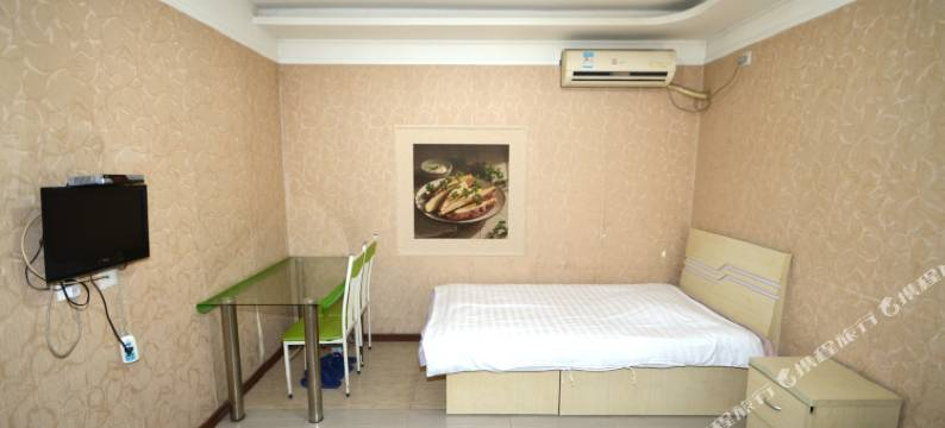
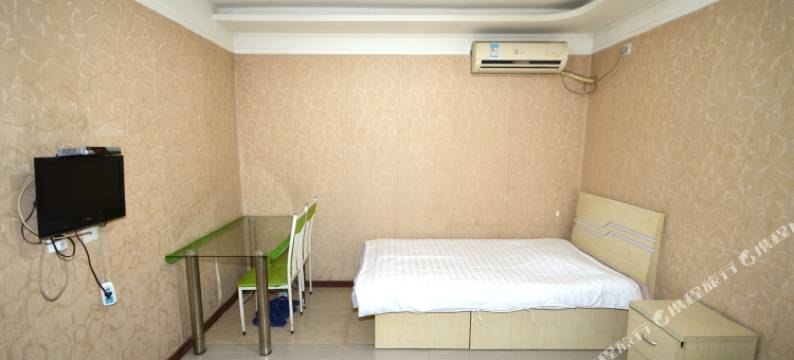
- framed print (461, 191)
